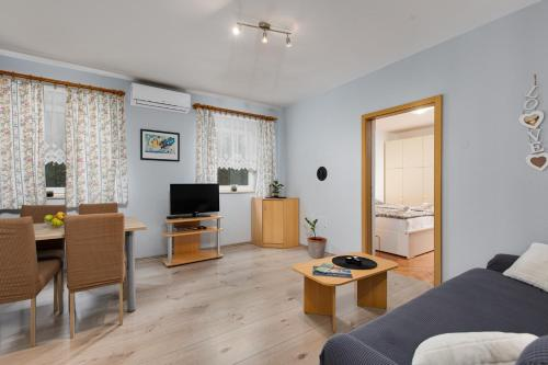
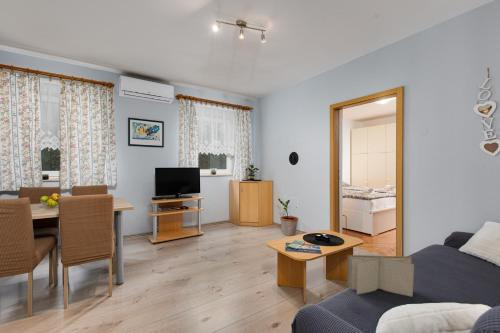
+ book (381, 274)
